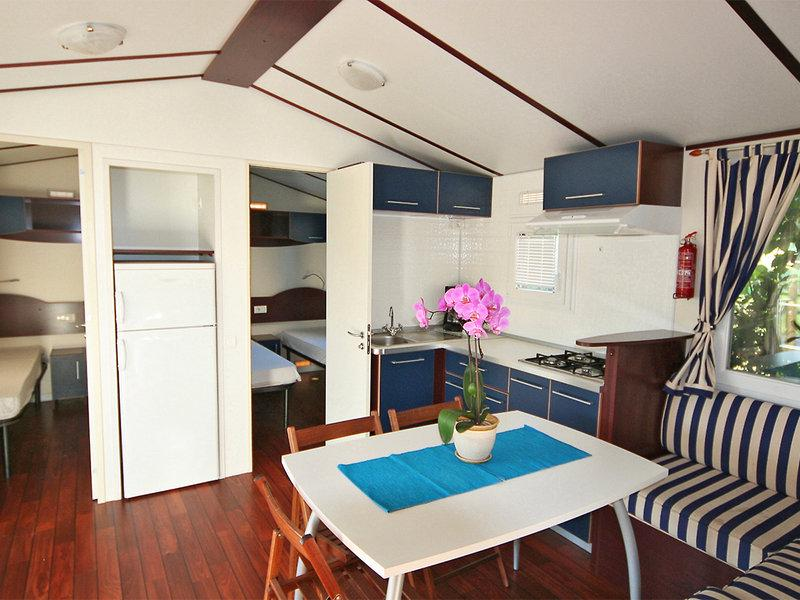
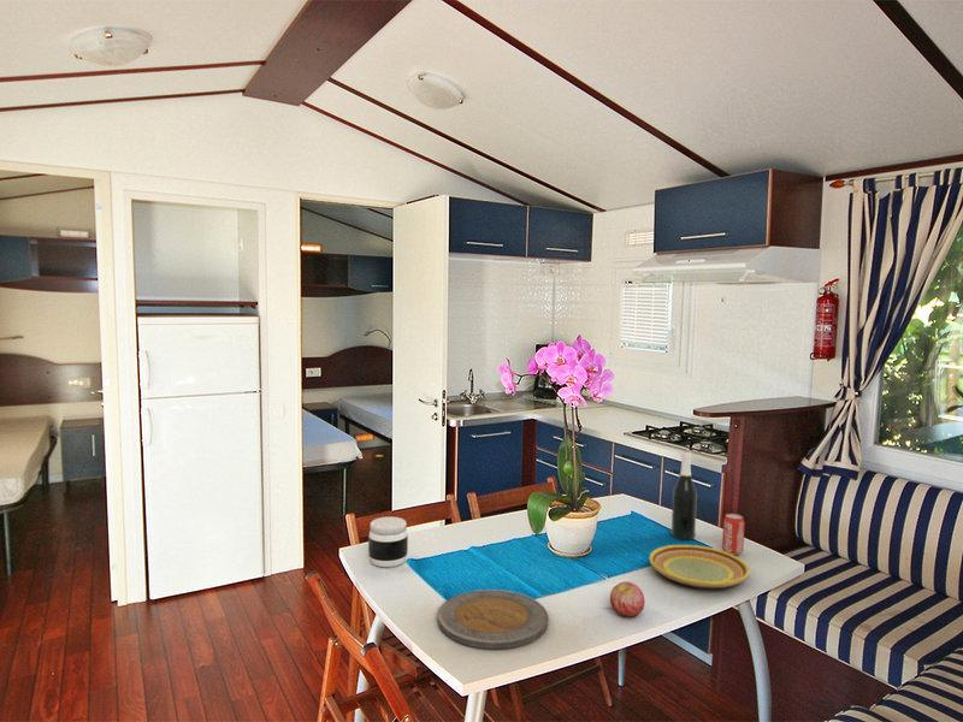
+ jar (388, 540)
+ beverage can (733, 534)
+ plate (492, 616)
+ plate (697, 568)
+ apple (626, 598)
+ wine bottle (684, 493)
